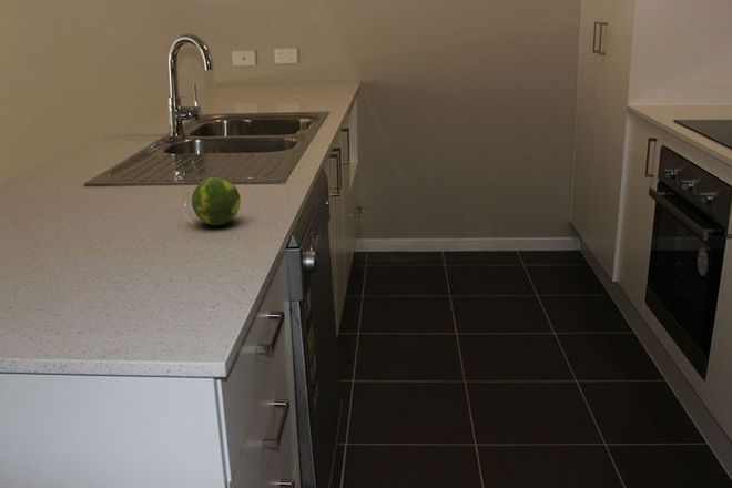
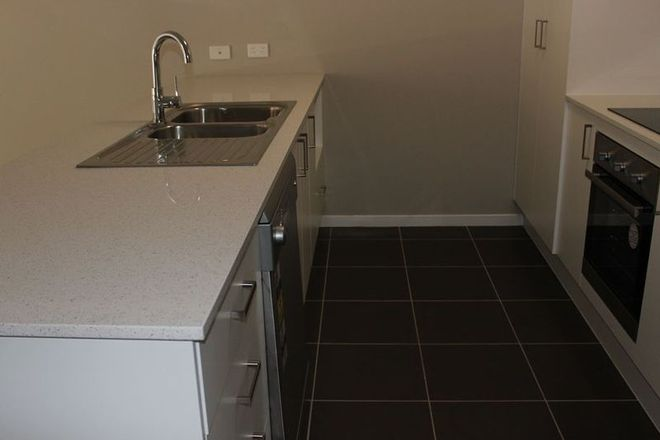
- fruit (215, 201)
